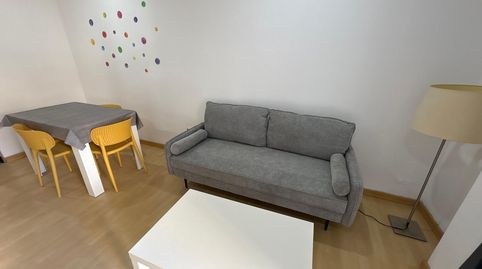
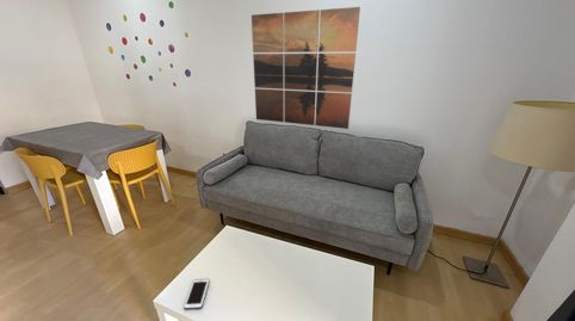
+ wall art (299, 72)
+ cell phone (197, 292)
